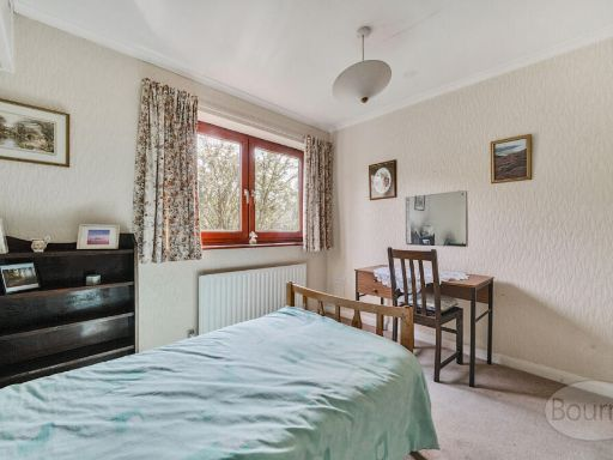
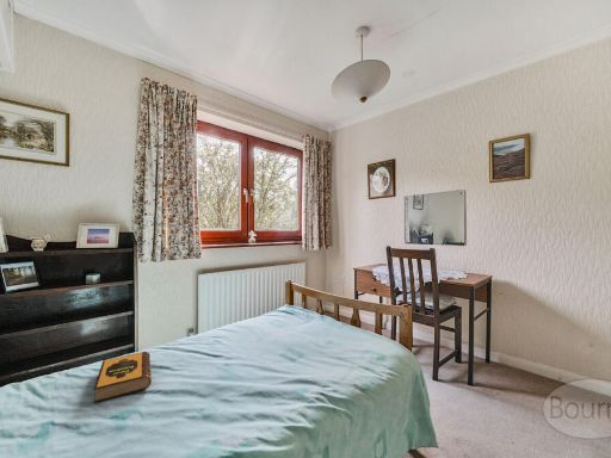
+ hardback book (125, 372)
